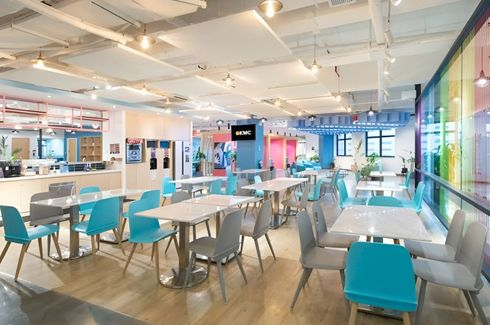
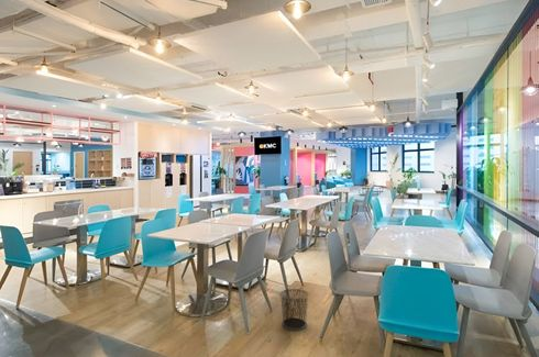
+ waste bin (294, 309)
